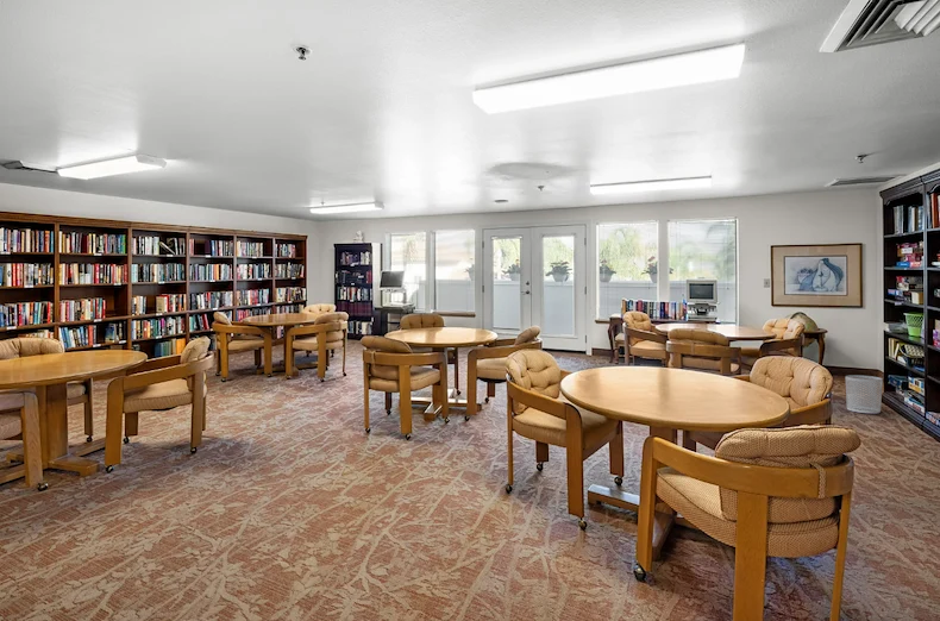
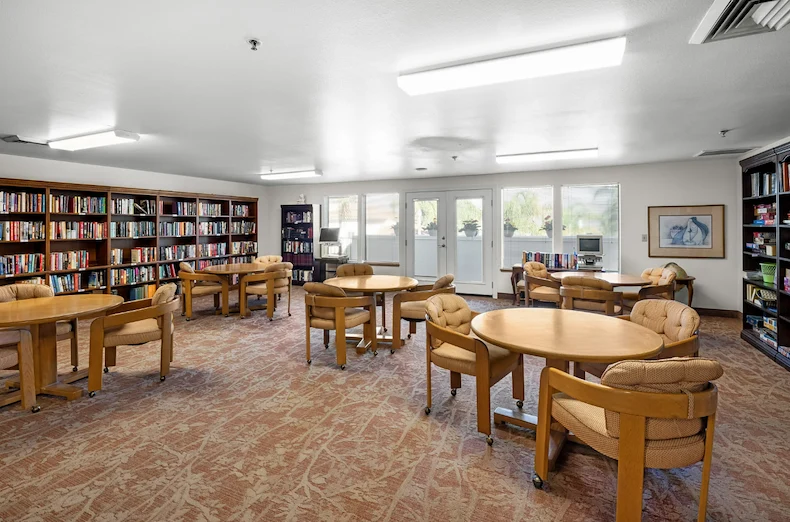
- waste bin (863, 394)
